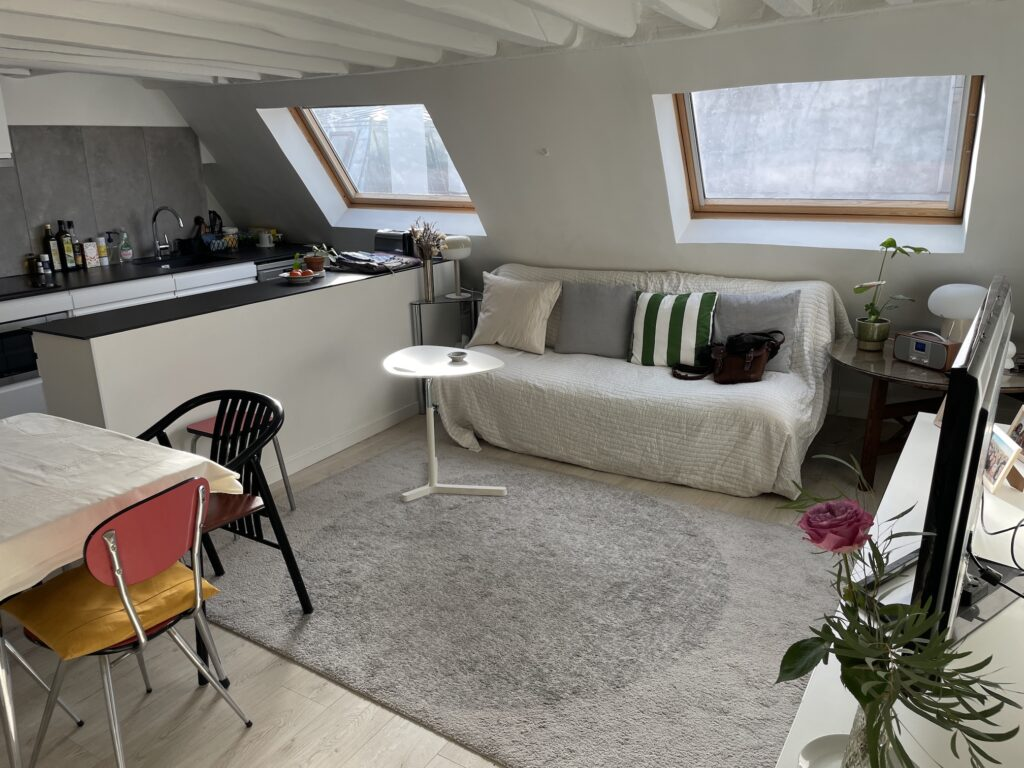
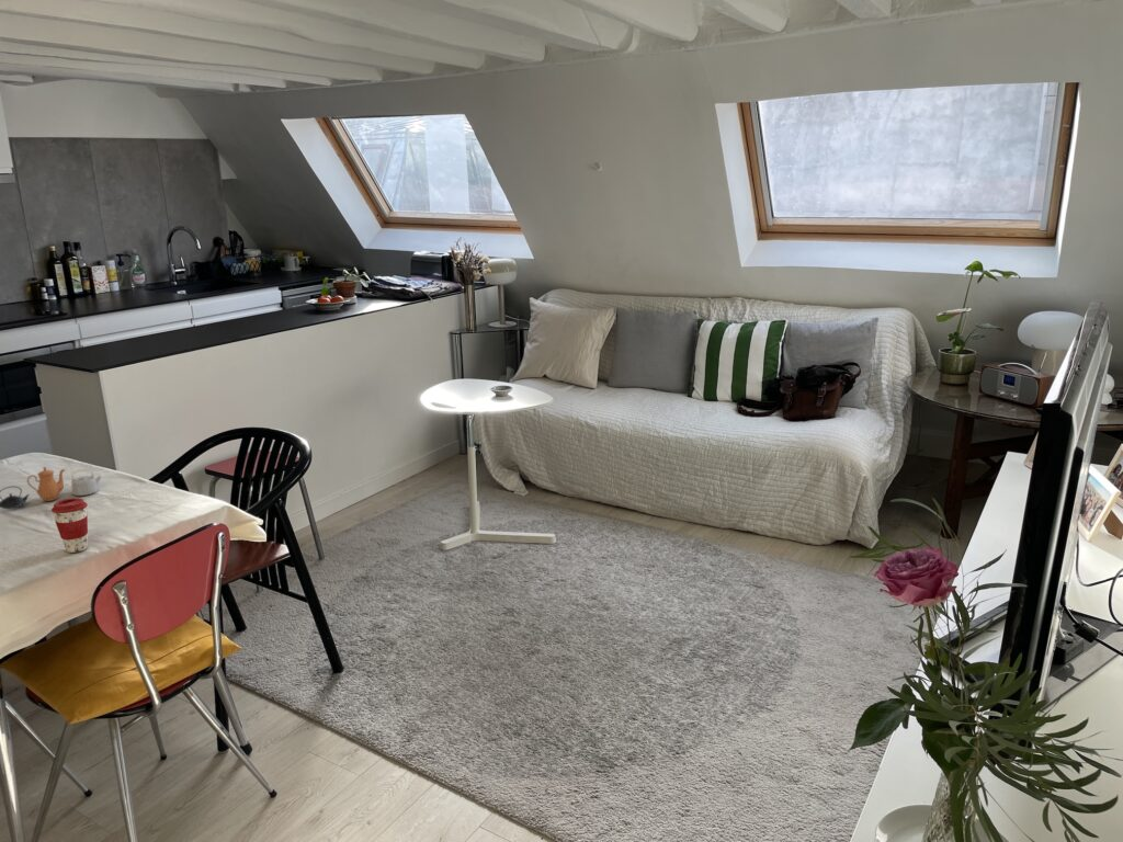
+ coffee cup (72, 525)
+ teapot (49, 482)
